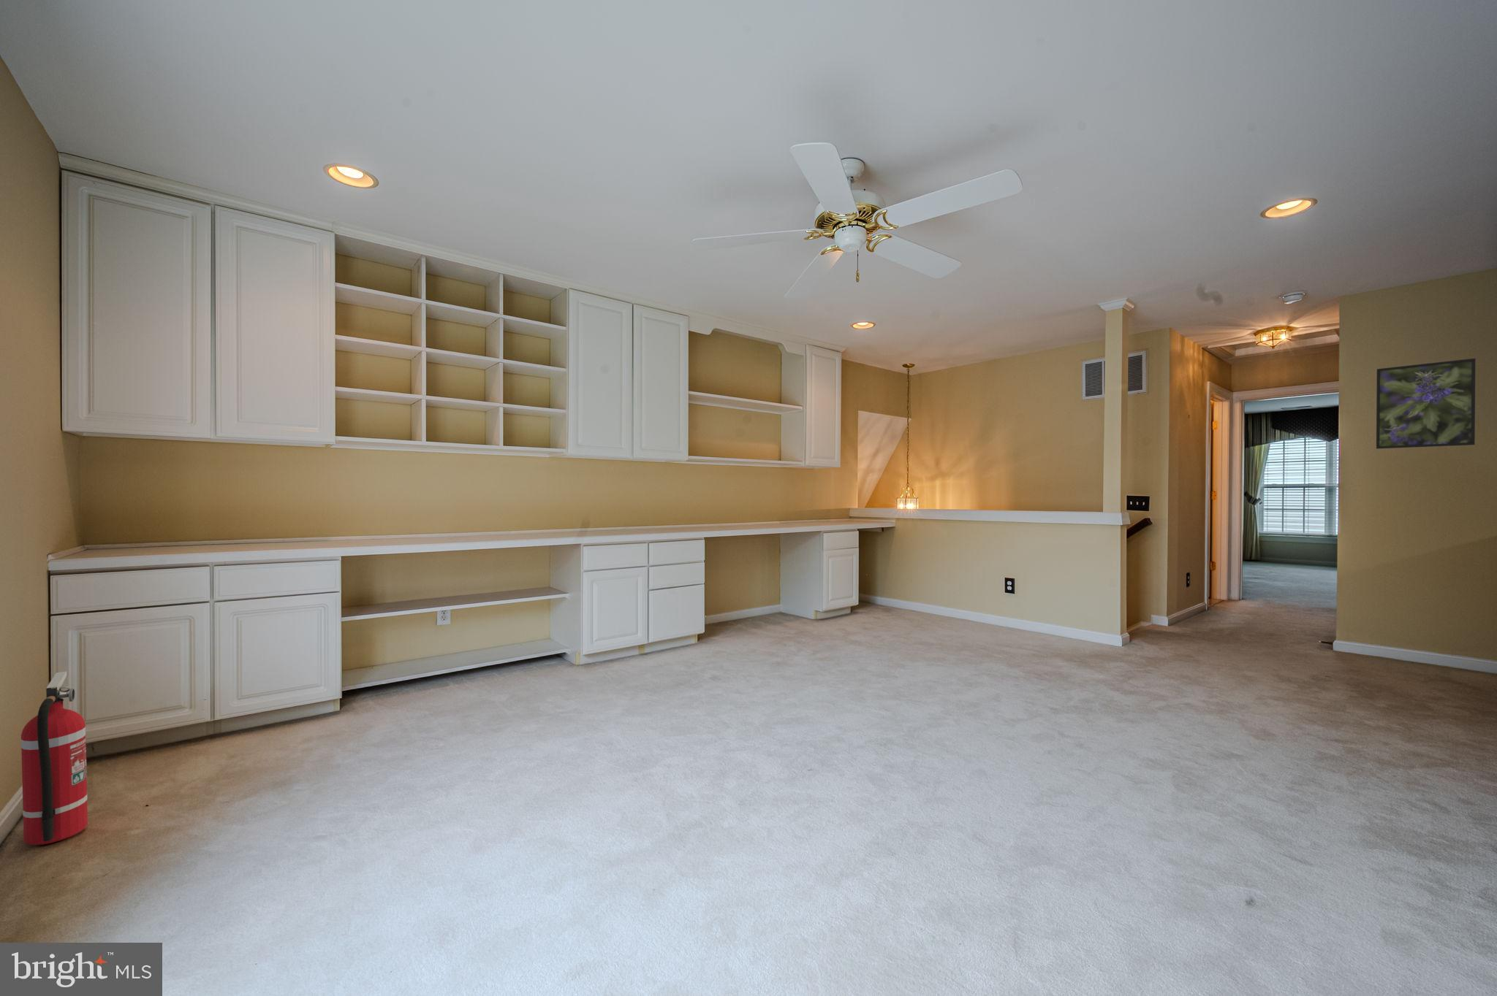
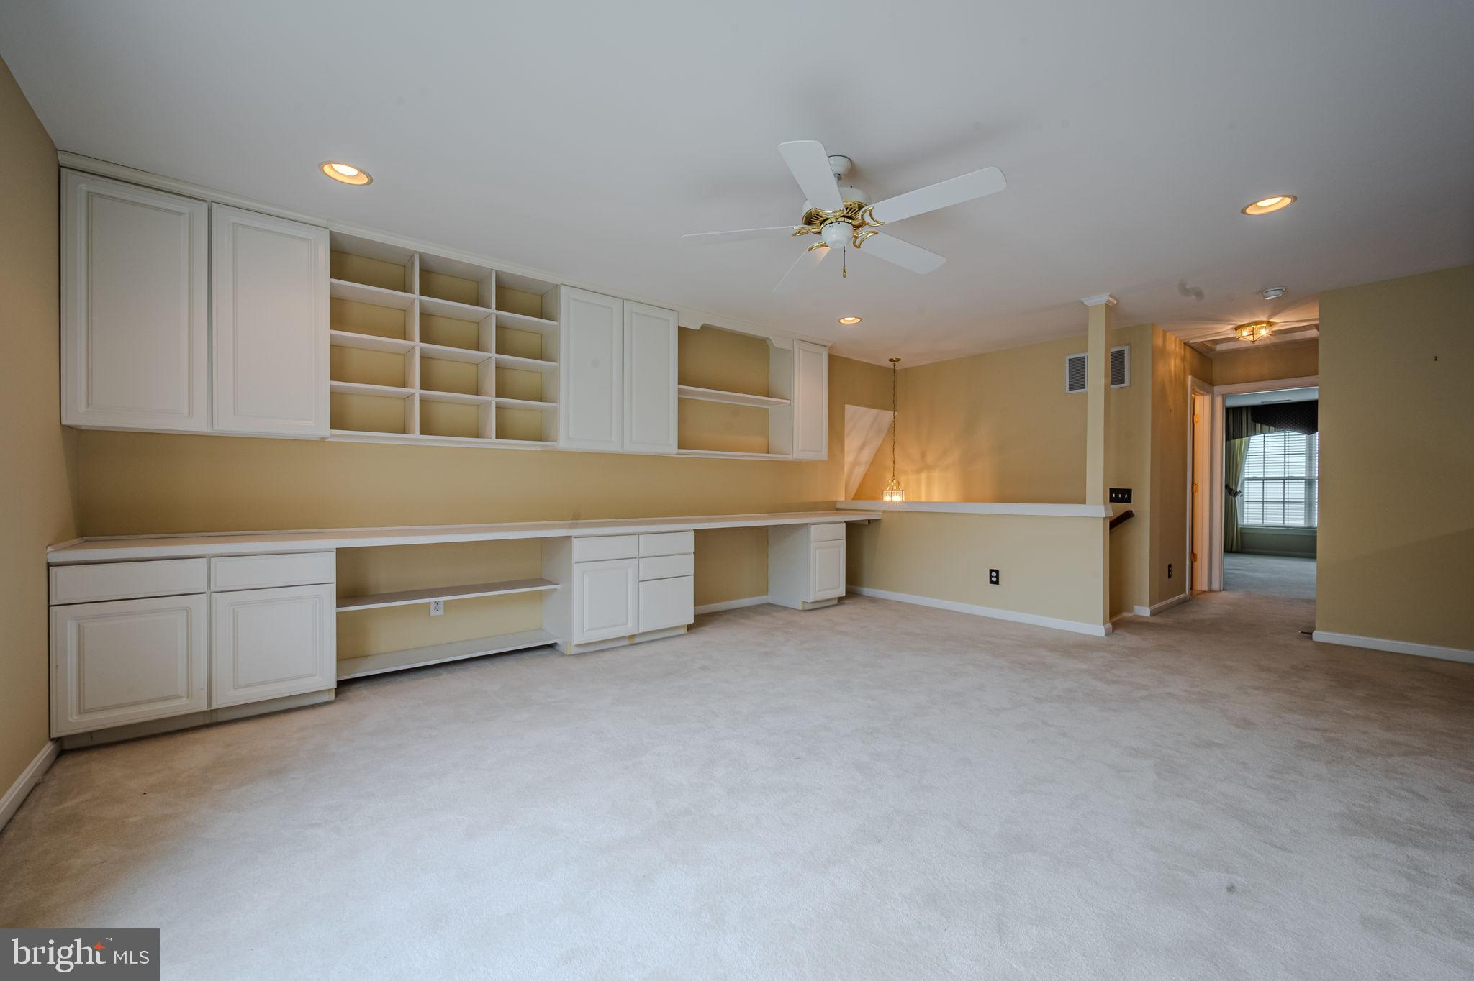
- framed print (1424, 406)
- fire extinguisher (53, 759)
